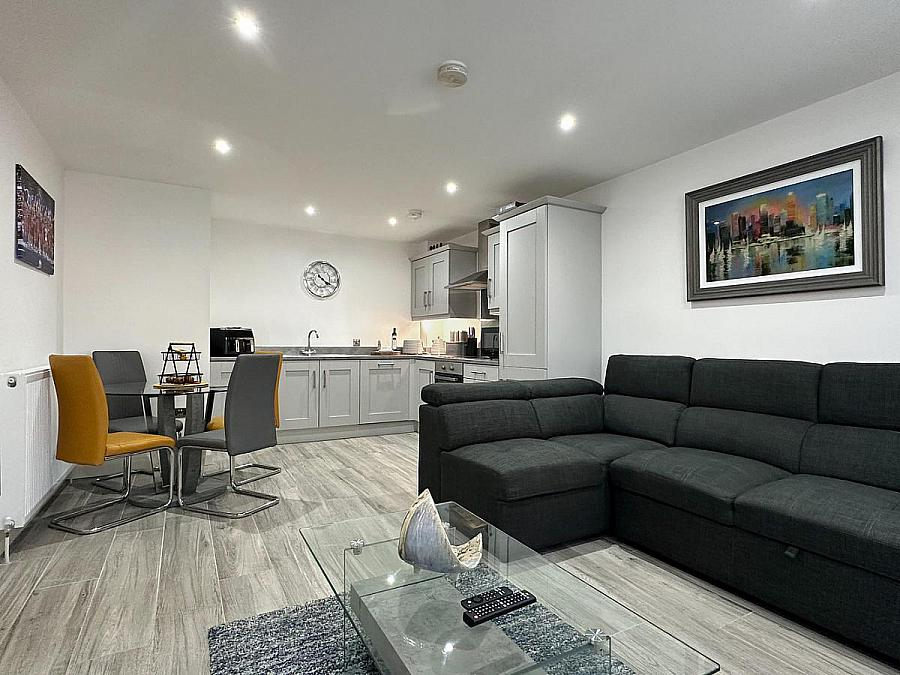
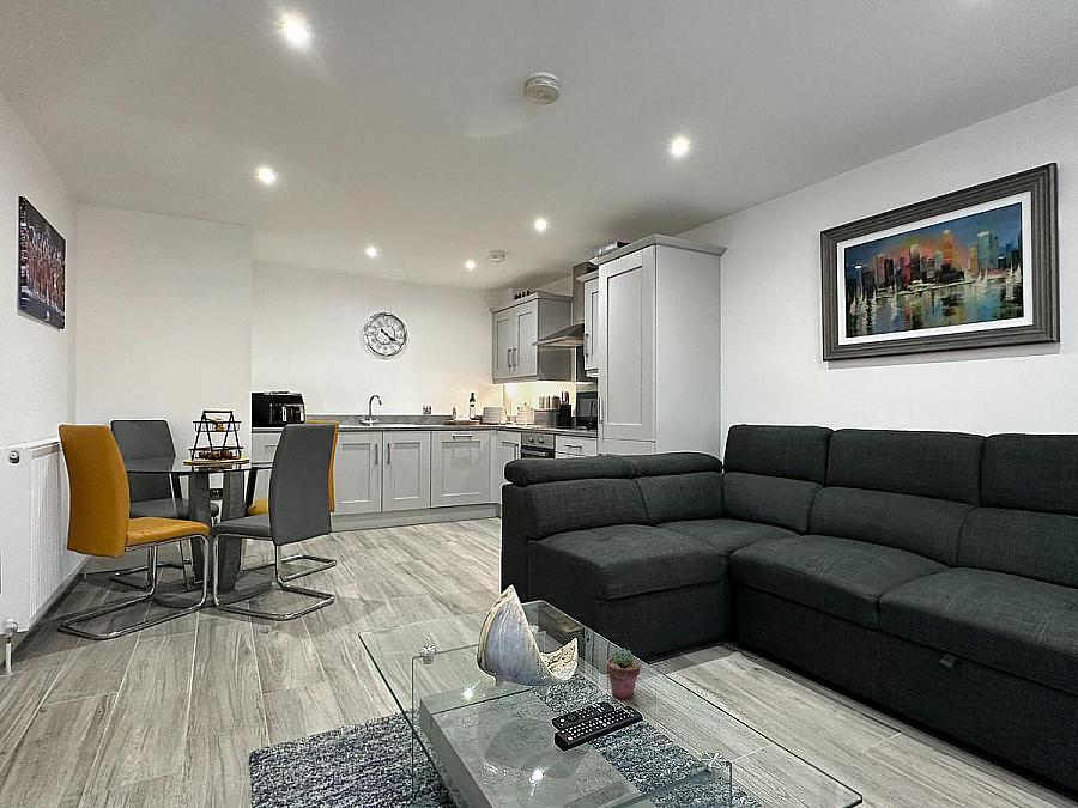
+ potted succulent (623, 672)
